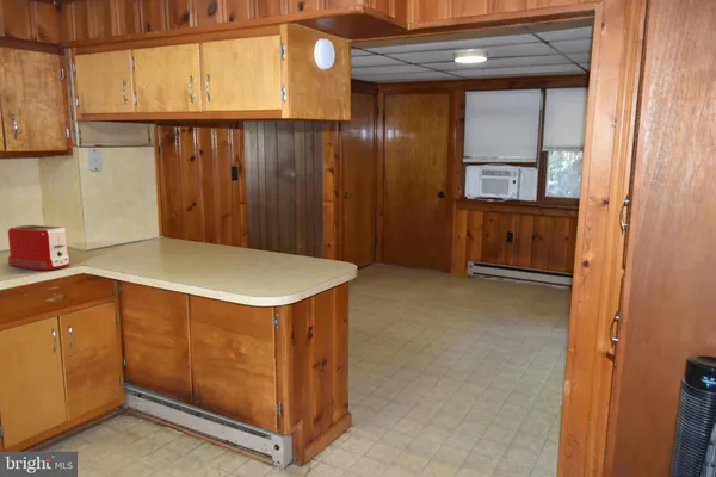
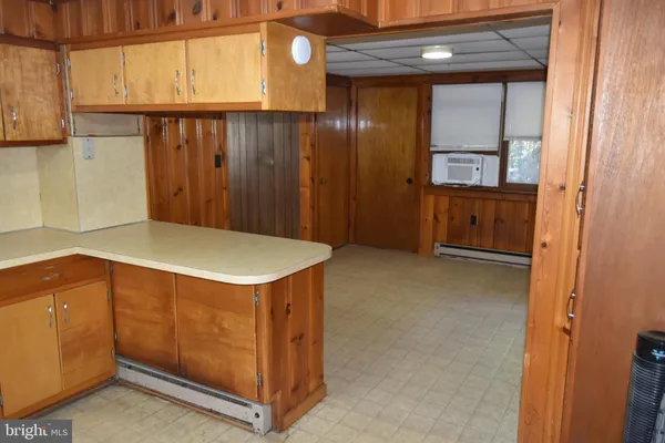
- toaster (38, 246)
